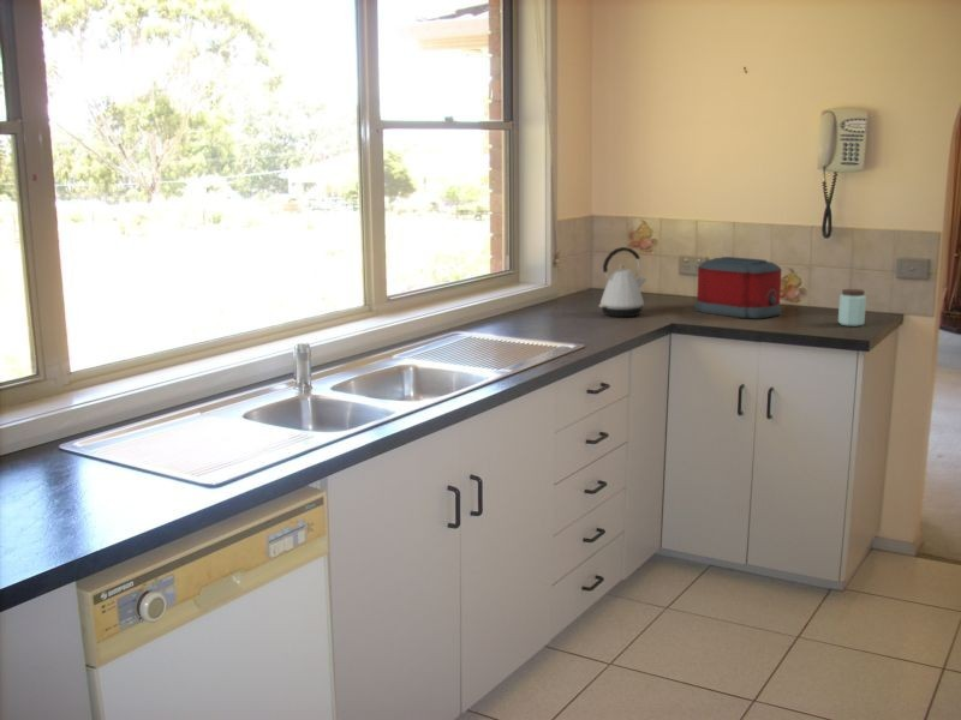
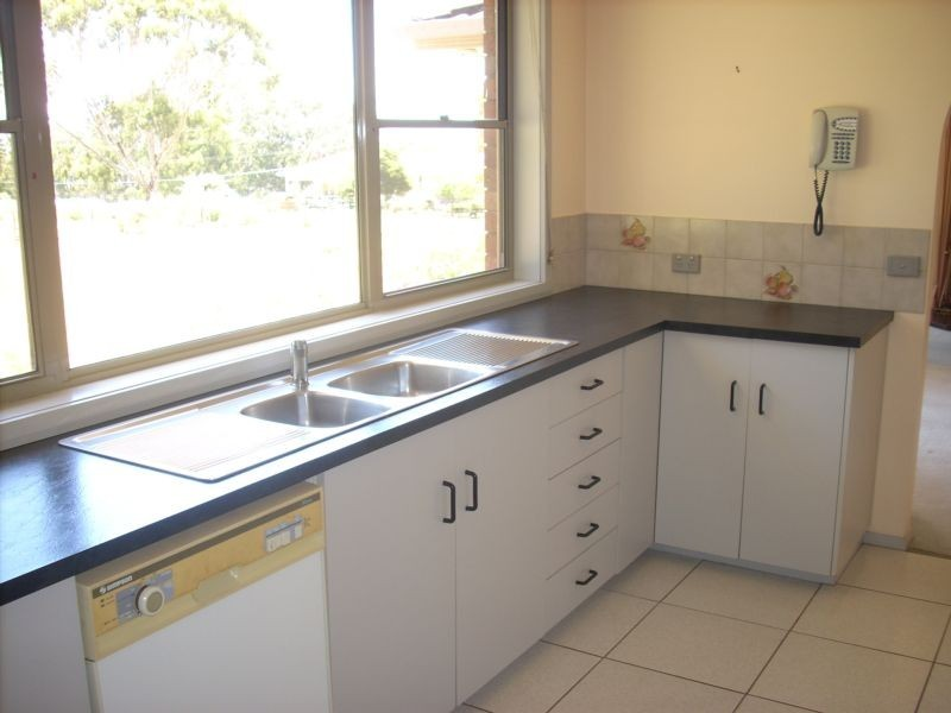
- kettle (623, 281)
- toaster (736, 286)
- peanut butter (852, 307)
